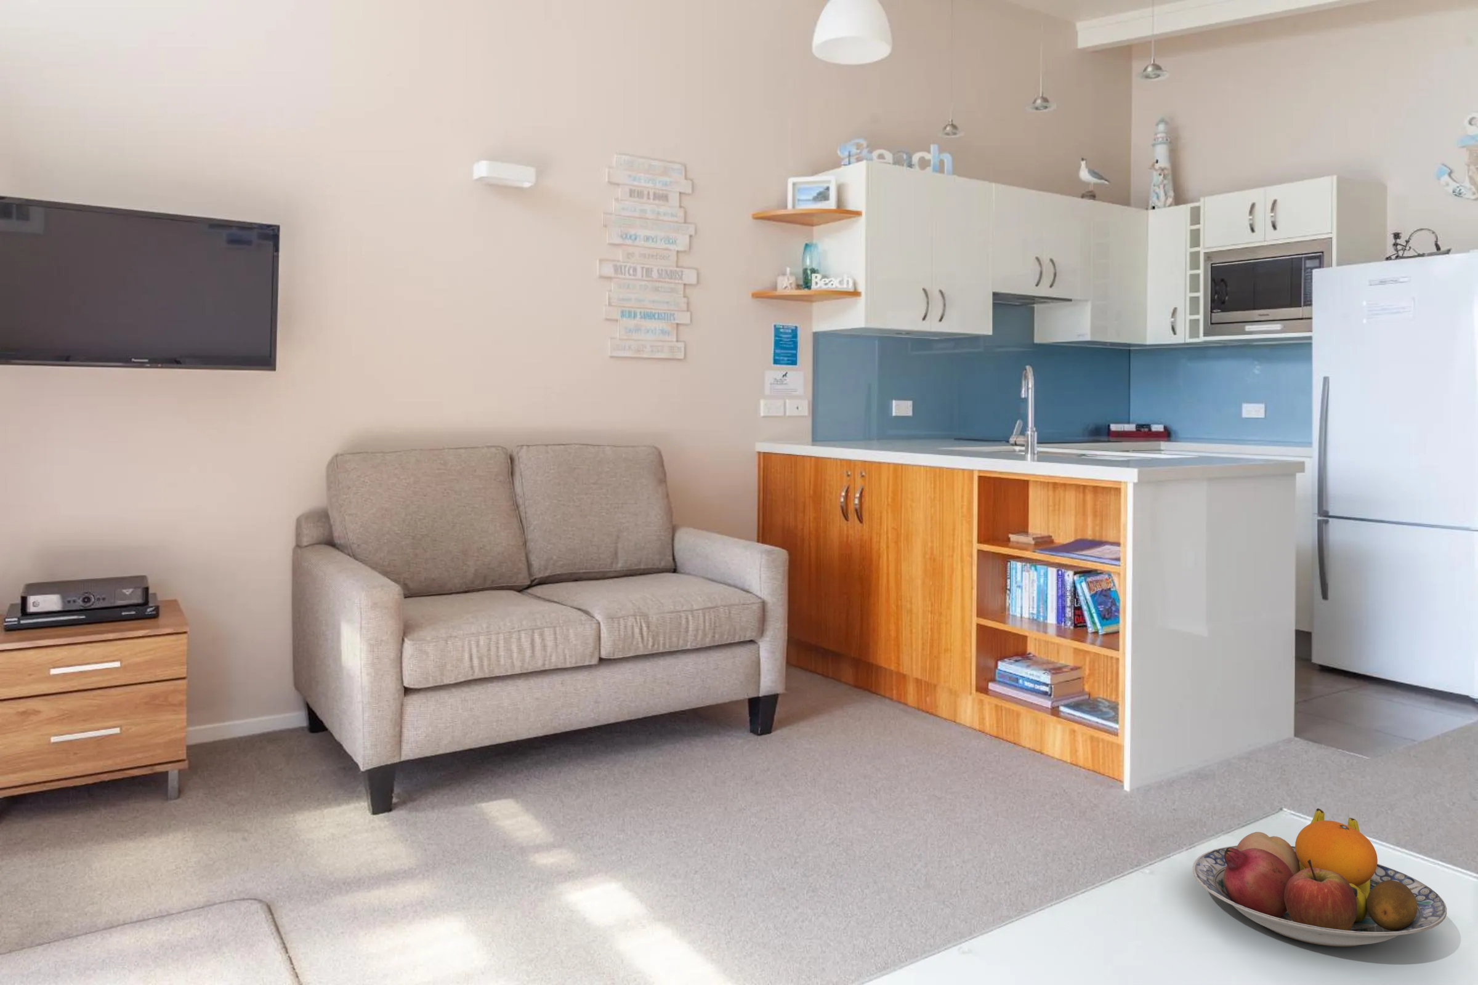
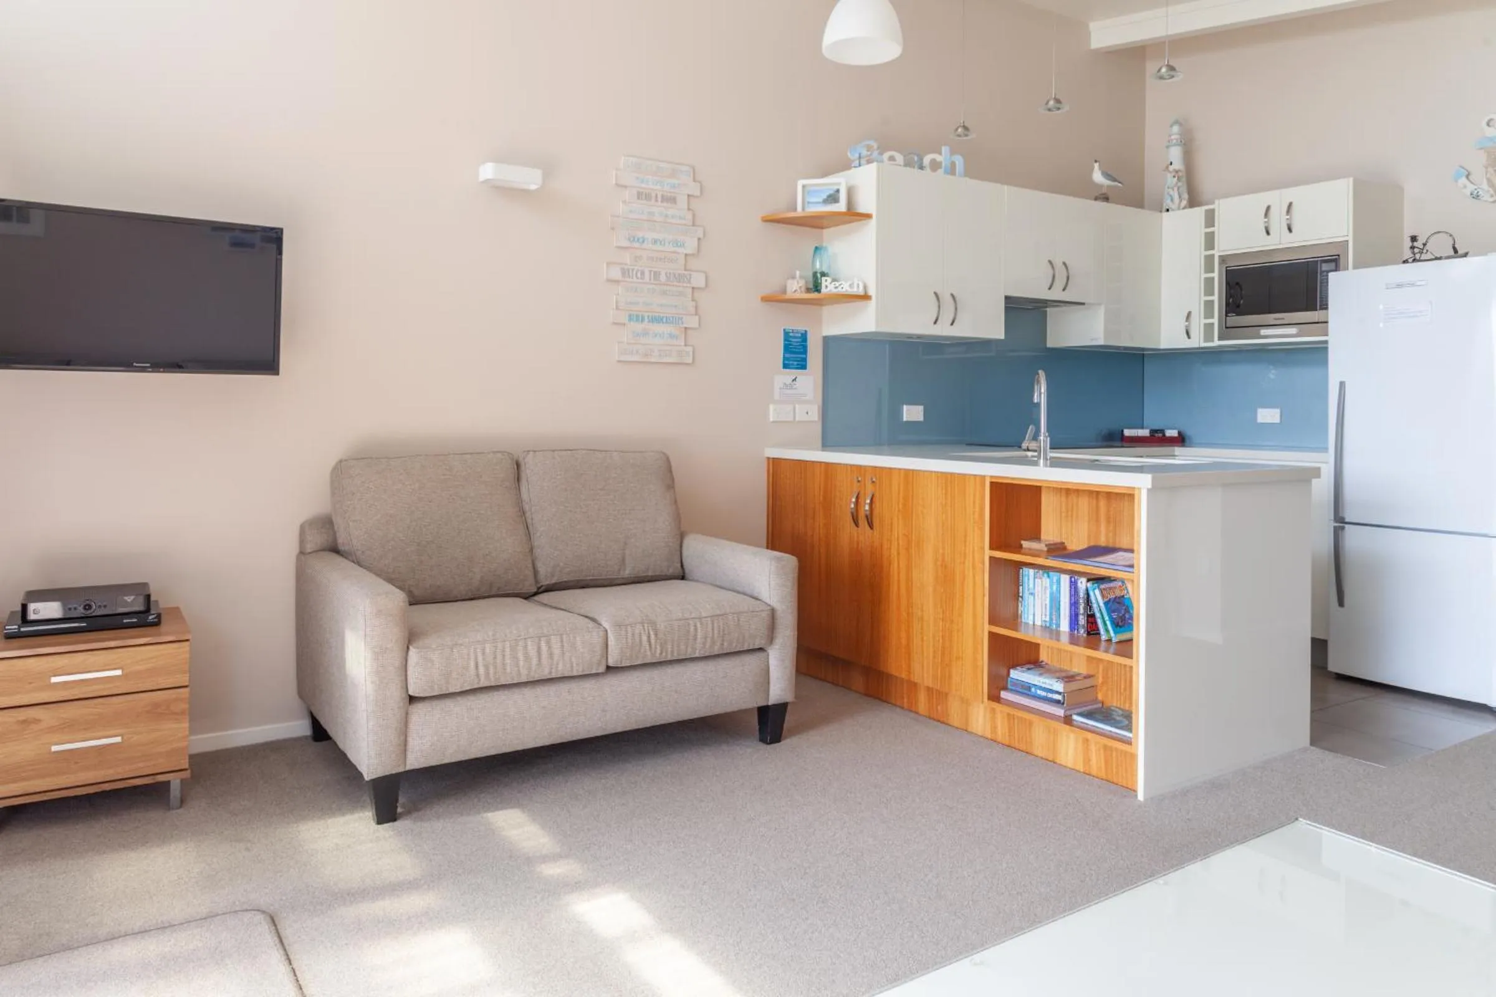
- fruit bowl (1313, 875)
